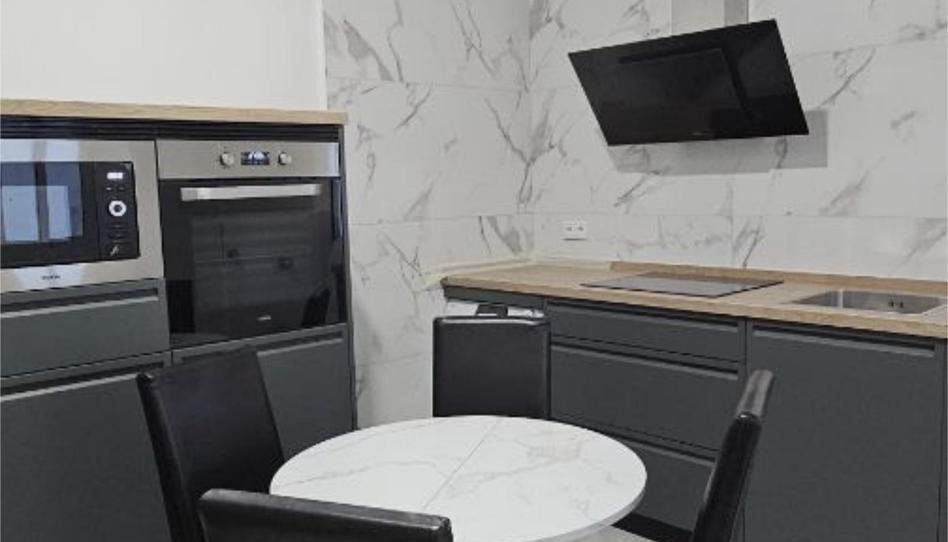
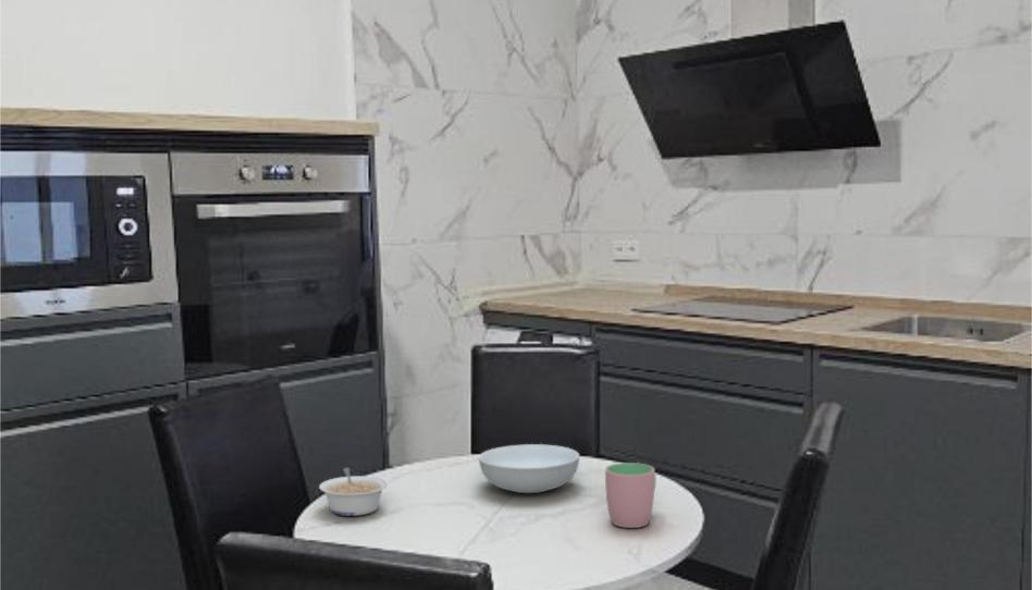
+ cup (635, 493)
+ legume (352, 493)
+ serving bowl (529, 470)
